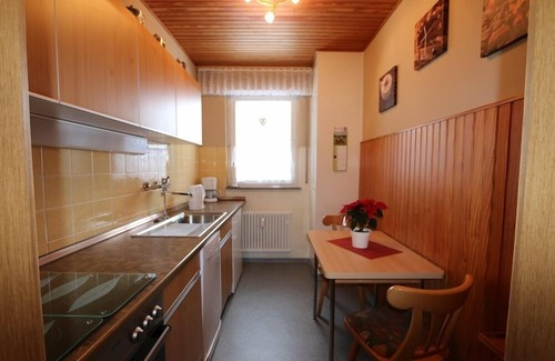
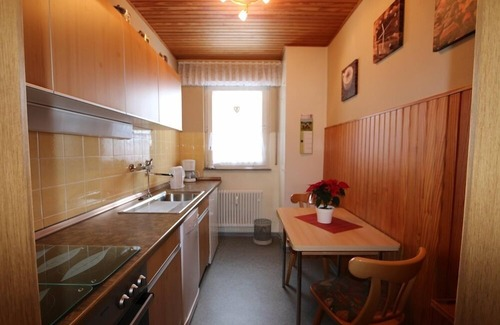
+ wastebasket (262, 231)
